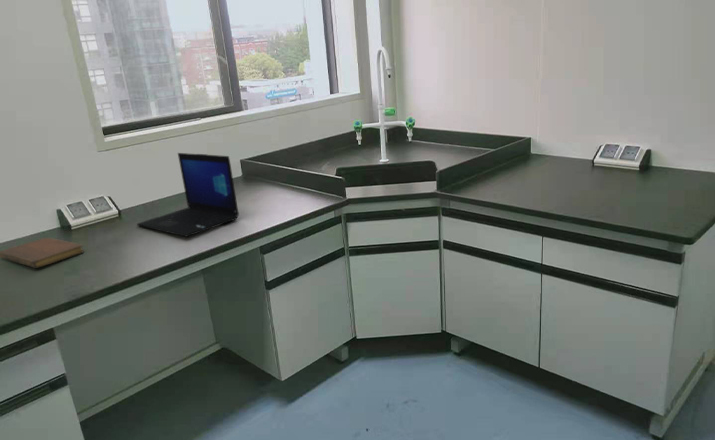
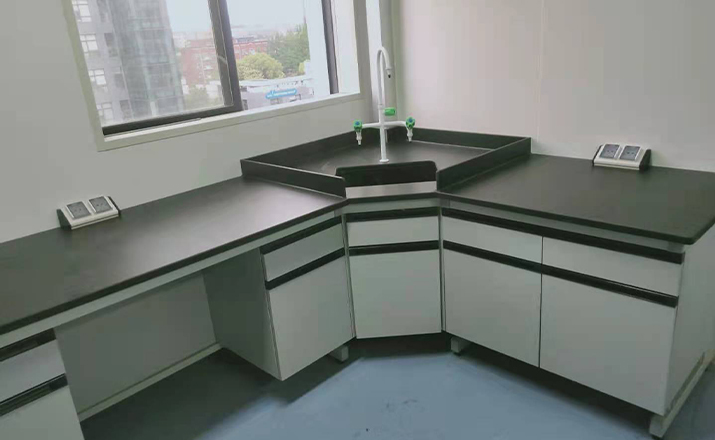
- laptop (185, 191)
- notebook (41, 251)
